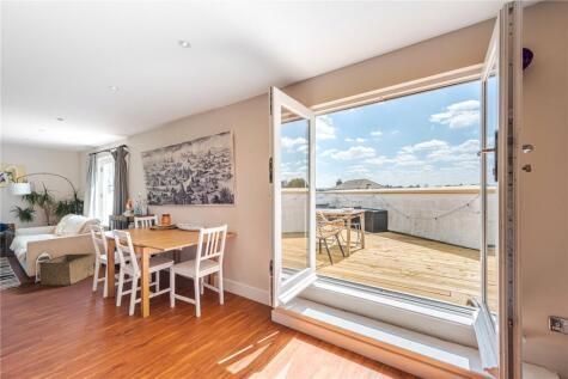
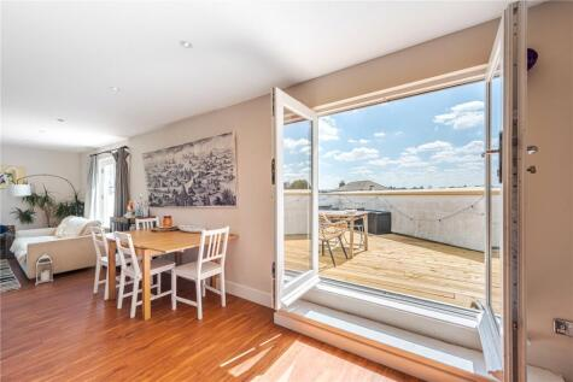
- storage bin (68, 268)
